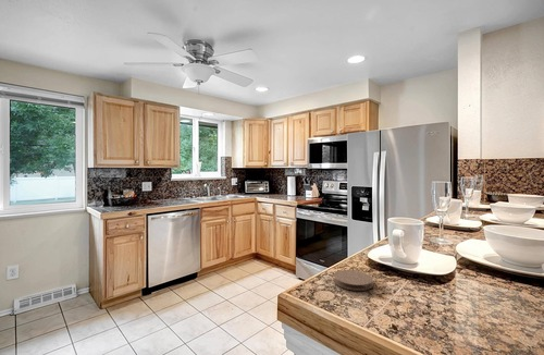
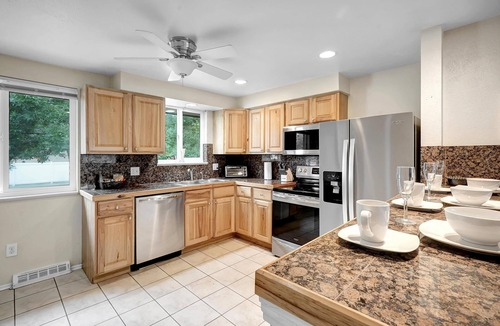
- coaster (353, 279)
